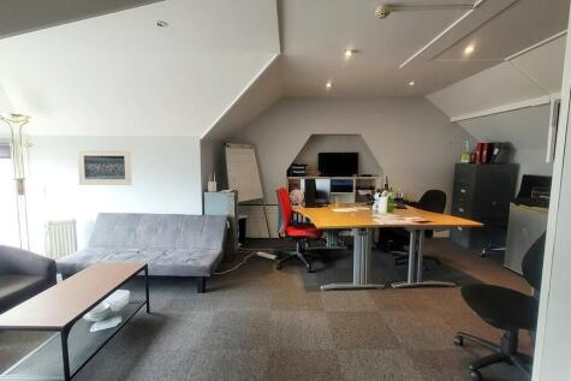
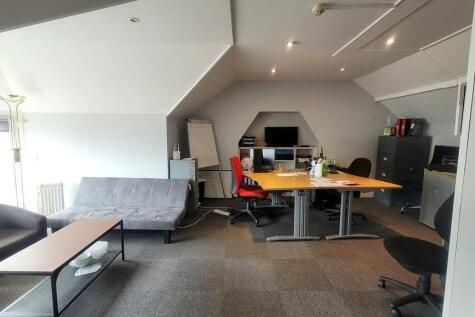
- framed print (105, 167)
